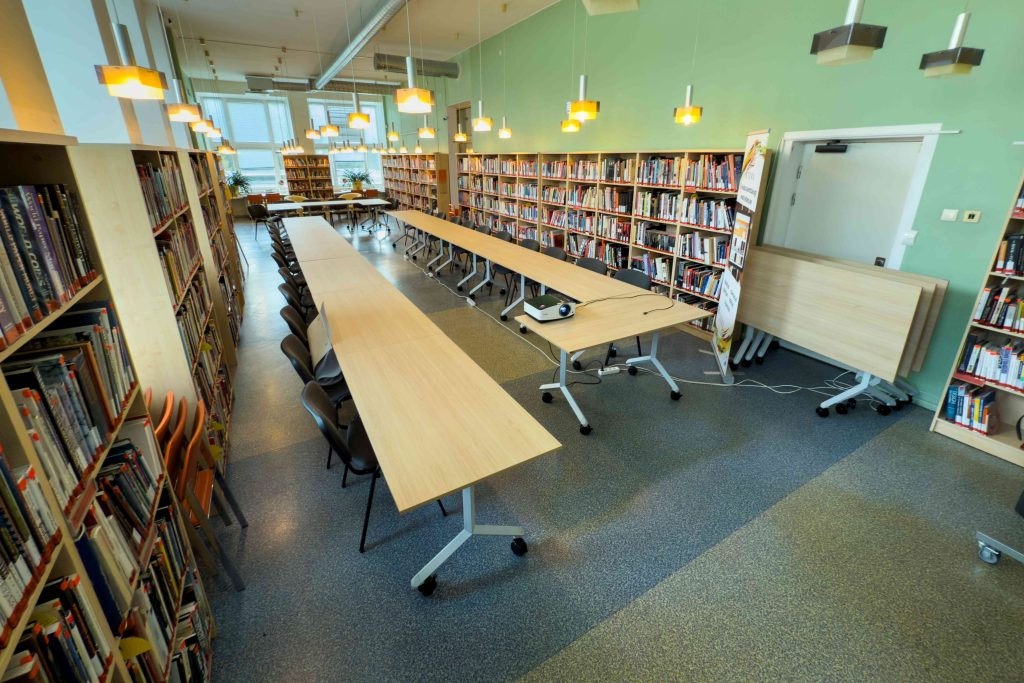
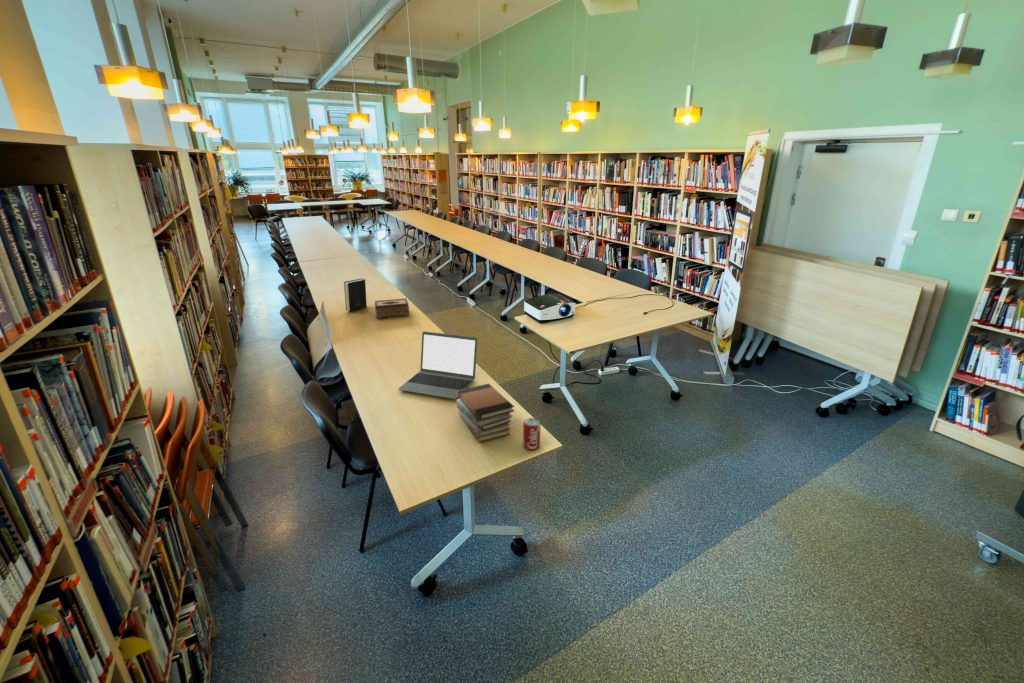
+ laptop (438, 363)
+ book stack (484, 411)
+ book (355, 294)
+ tissue box (391, 308)
+ beverage can (531, 434)
